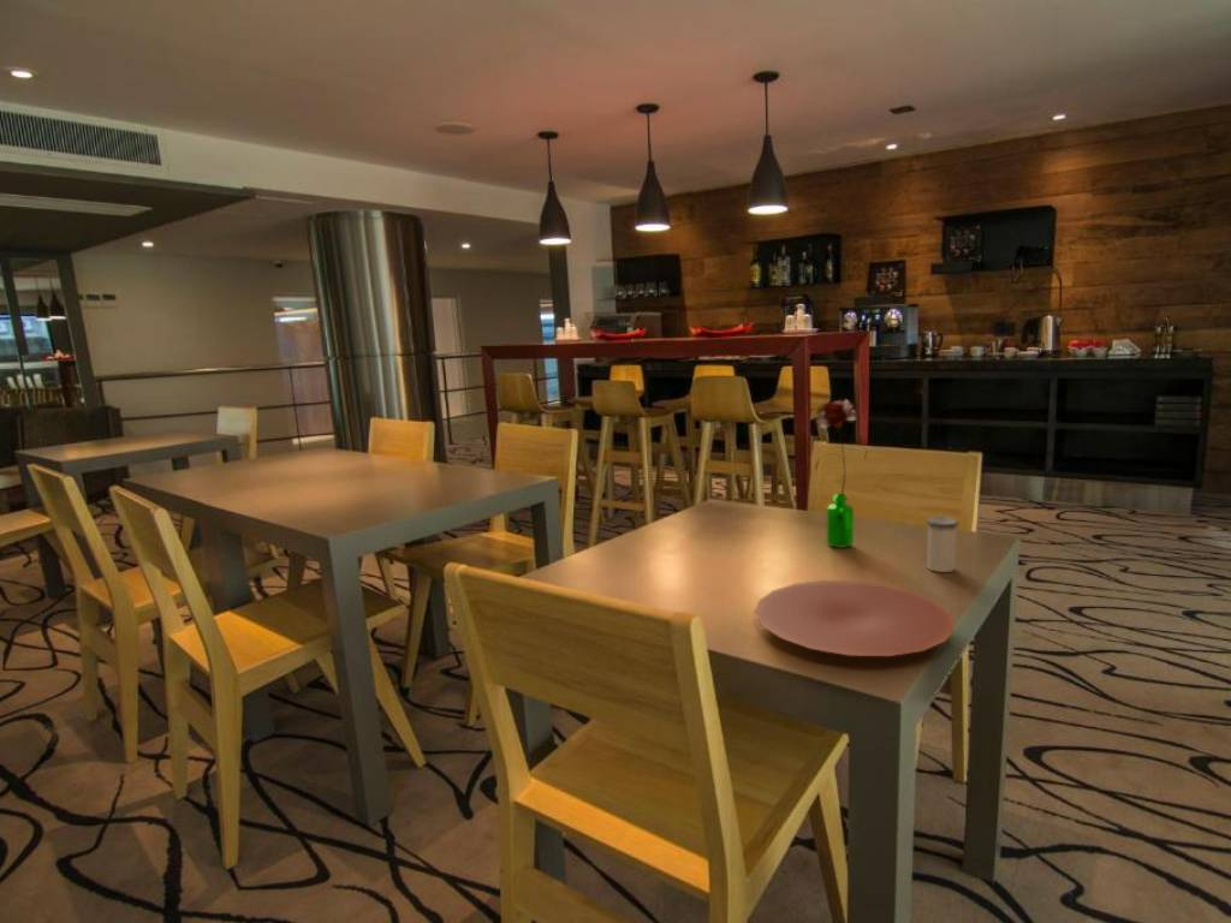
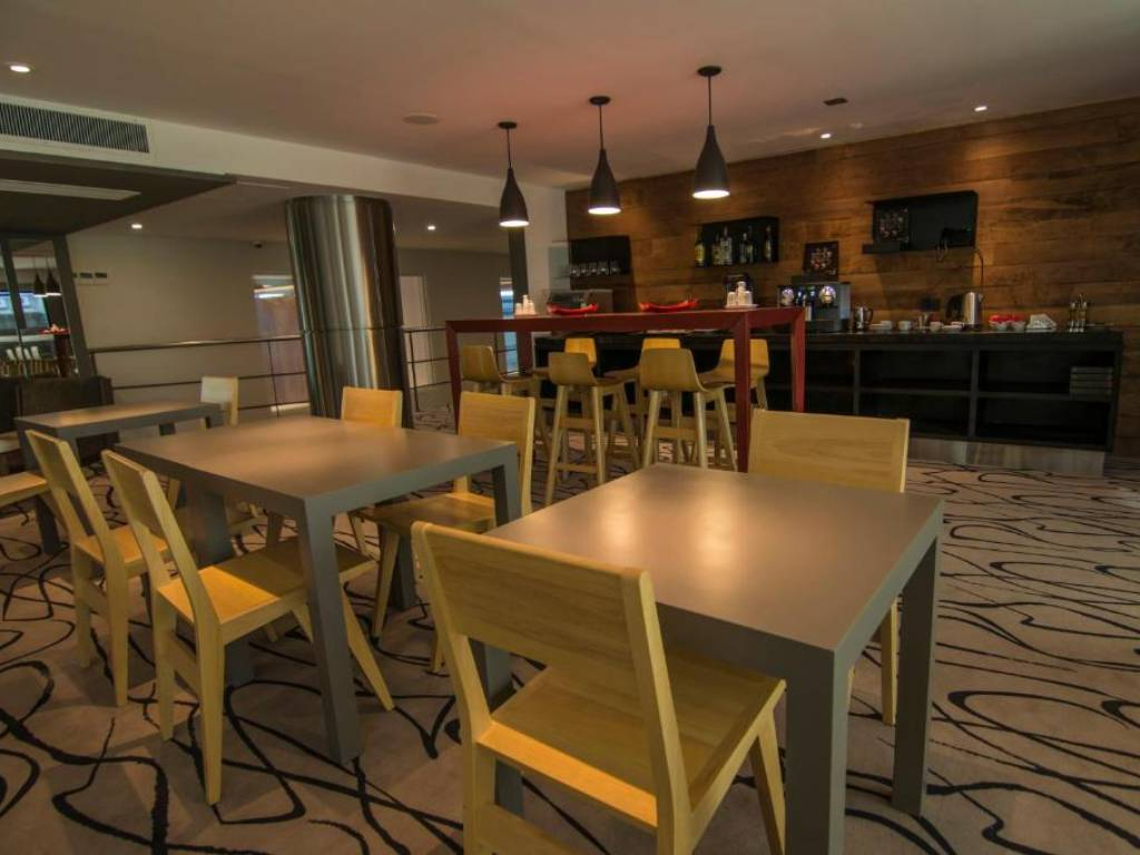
- salt shaker (941, 543)
- flower (844, 472)
- plate (850, 620)
